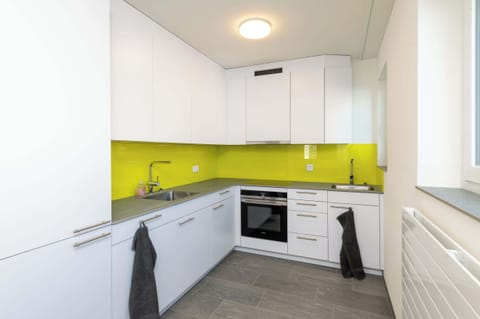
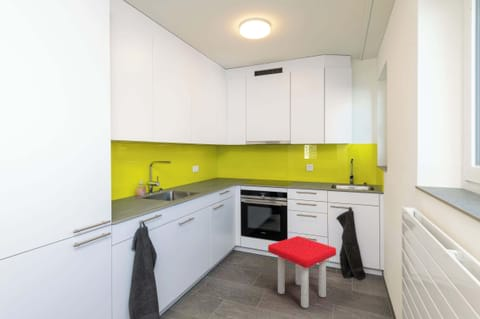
+ stool (301, 270)
